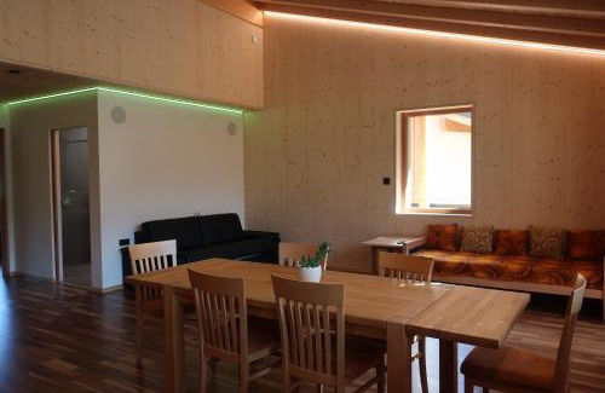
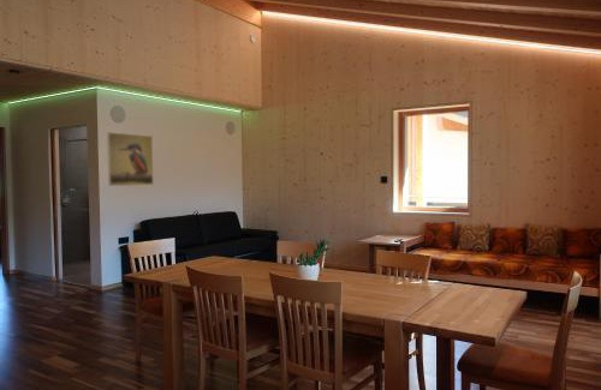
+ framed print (131, 160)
